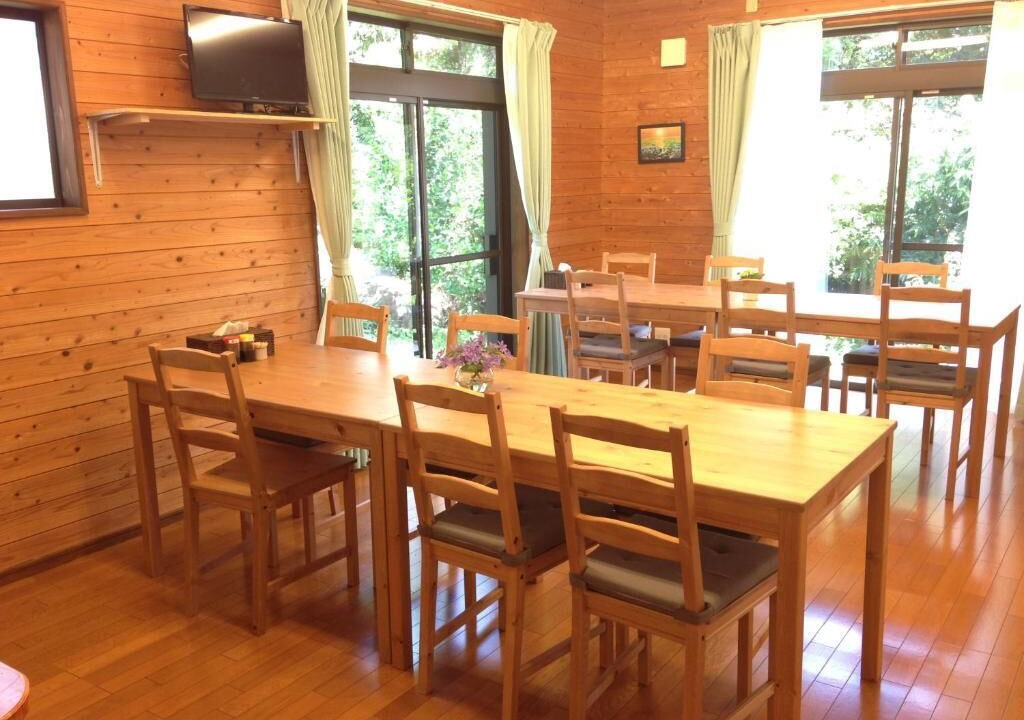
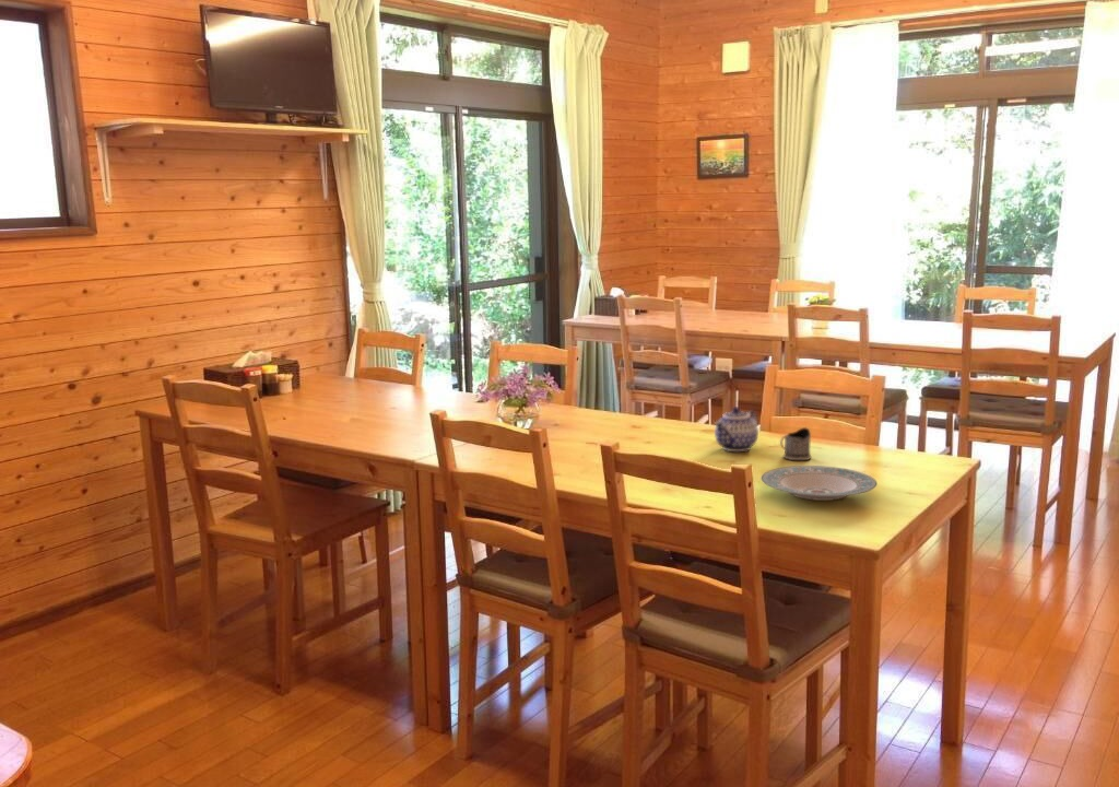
+ teapot (735, 427)
+ tea glass holder (793, 444)
+ plate (817, 486)
